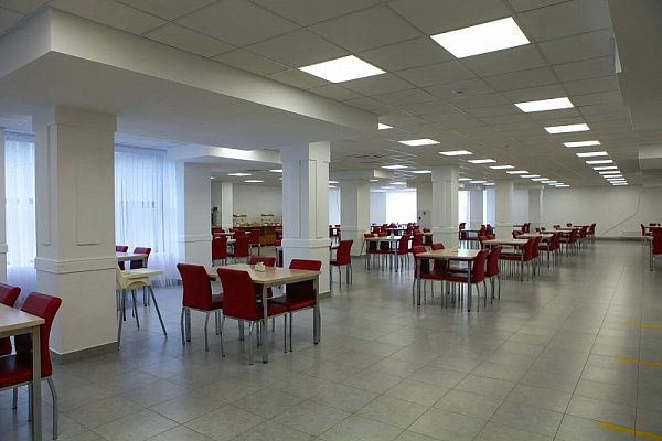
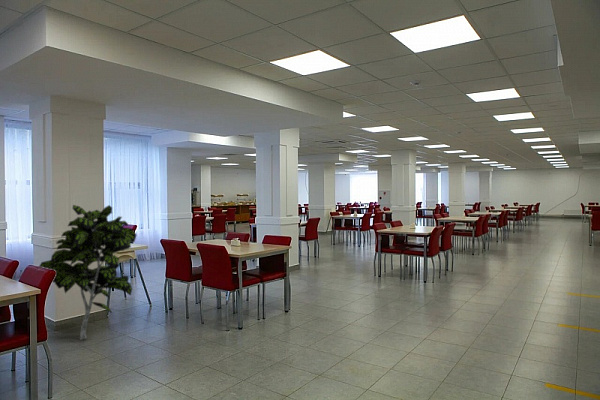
+ indoor plant (87, 270)
